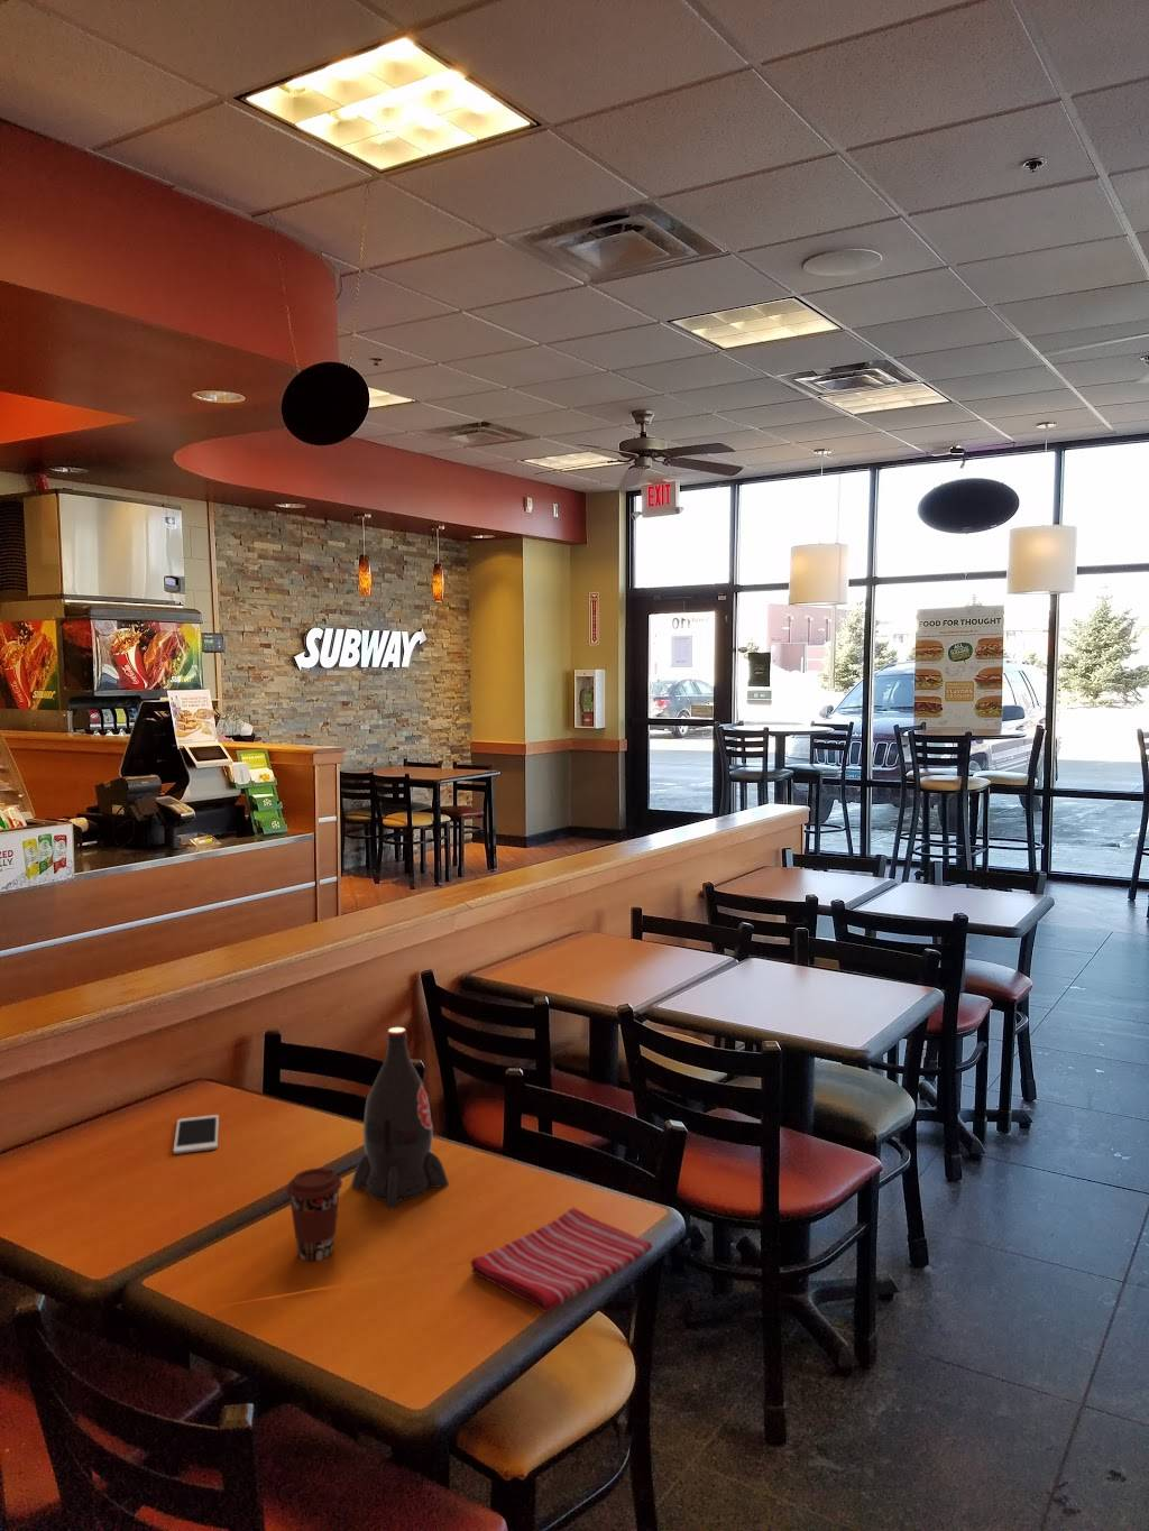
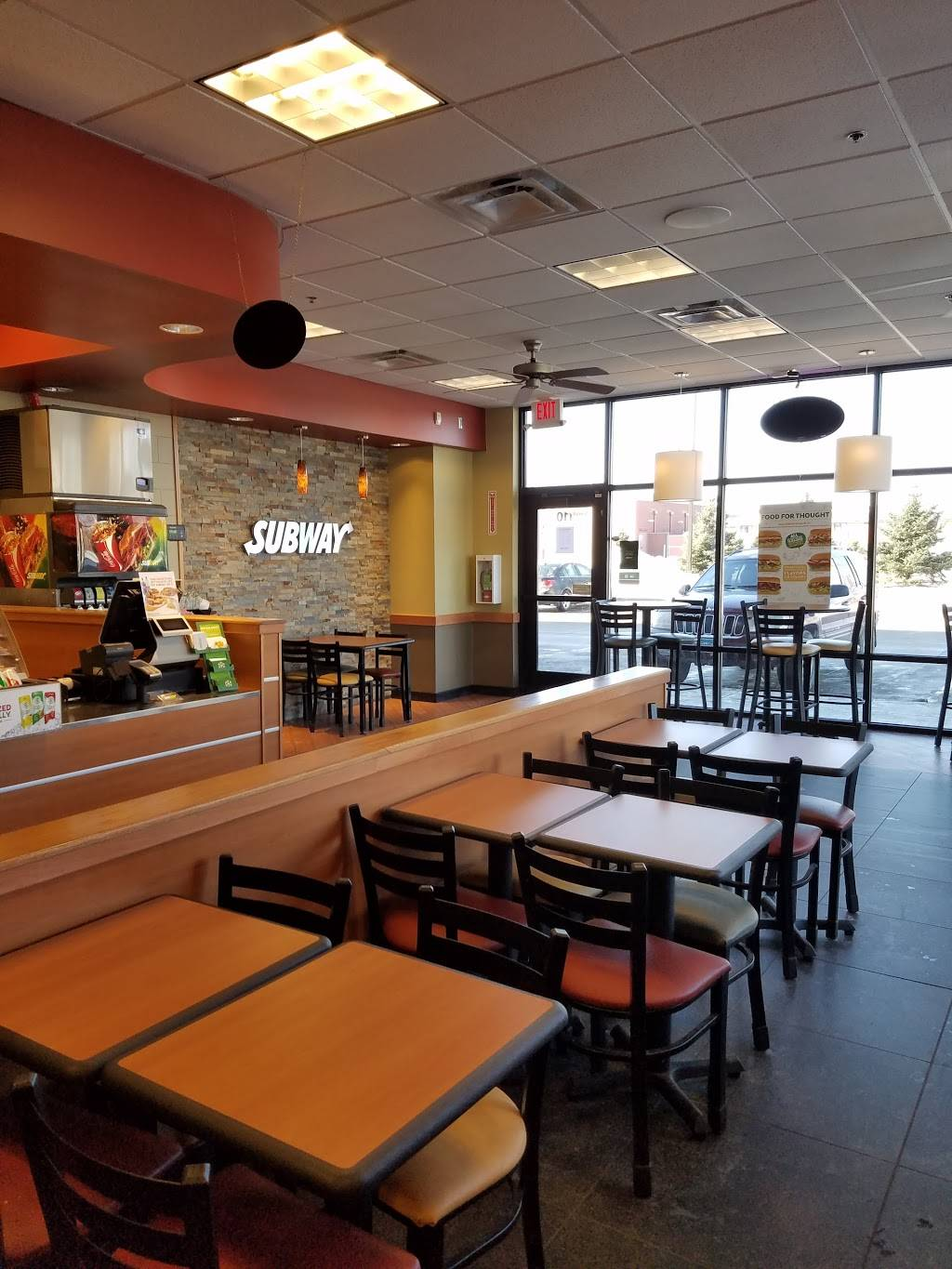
- cell phone (197, 1133)
- dish towel (561, 1255)
- coffee cup (314, 1215)
- pop (398, 1109)
